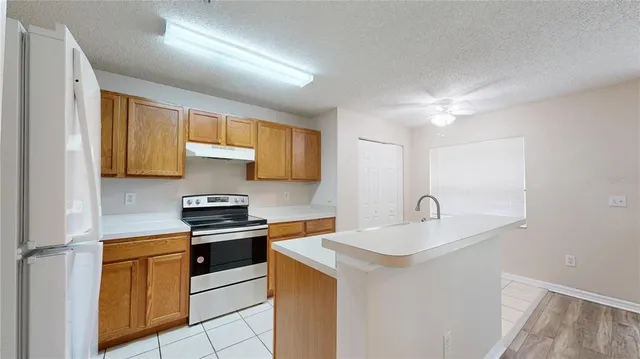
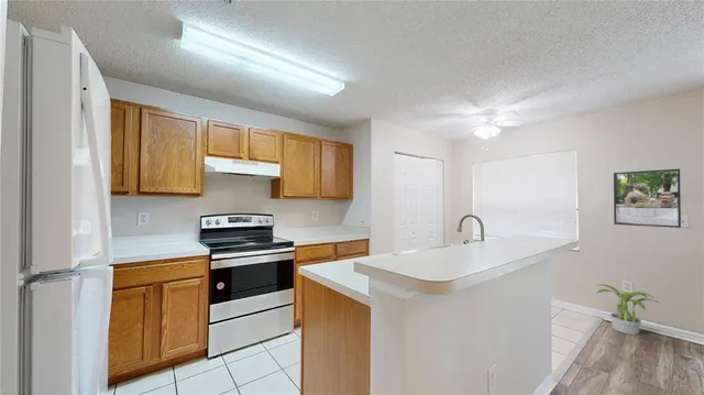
+ potted plant (625, 309)
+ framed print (645, 198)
